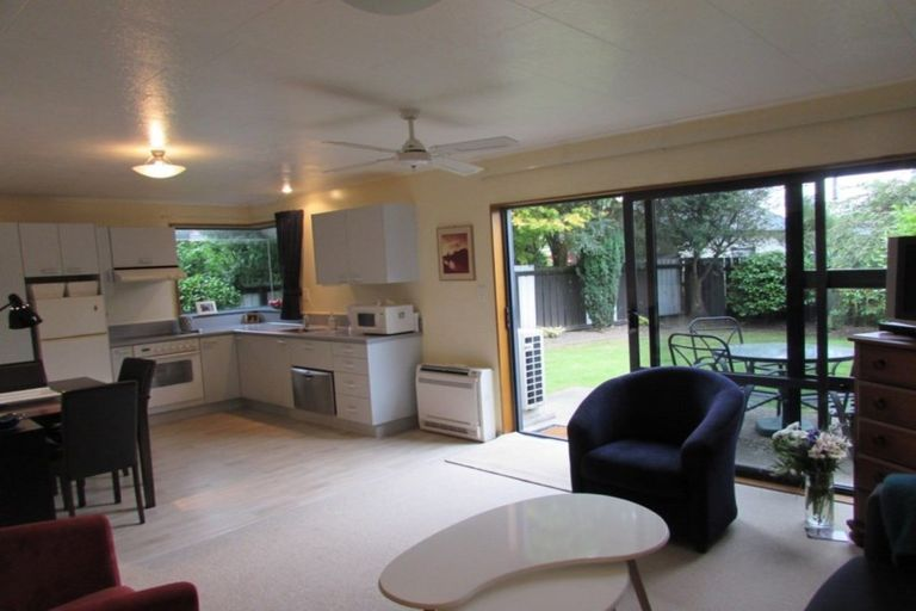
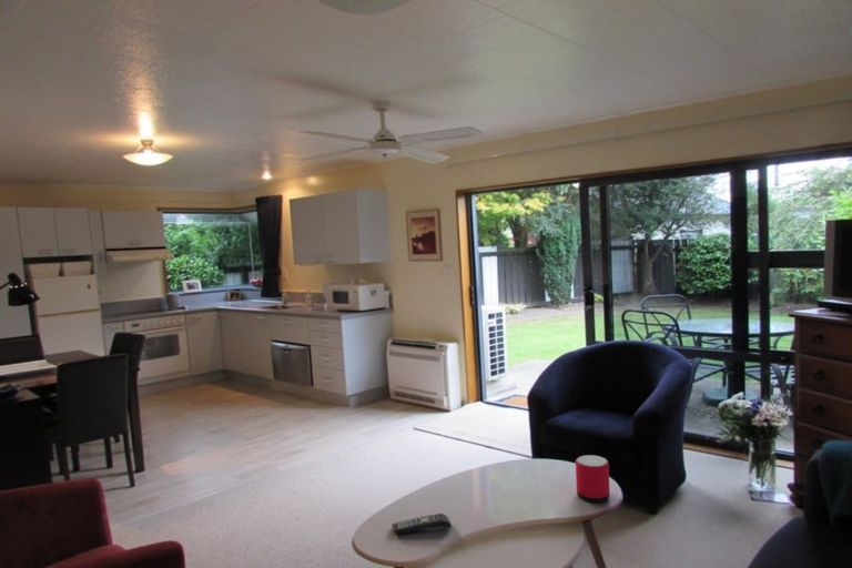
+ speaker (592, 478)
+ remote control (422, 524)
